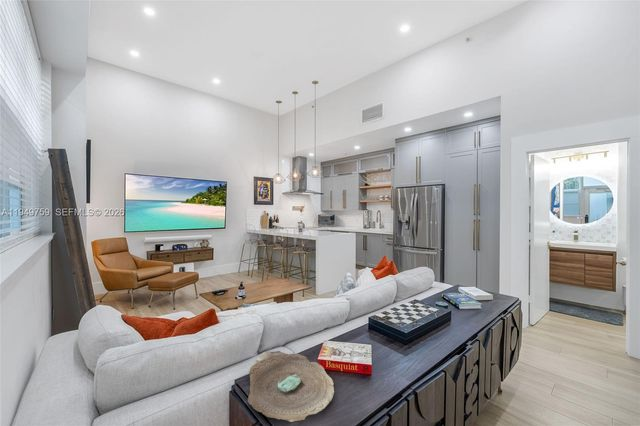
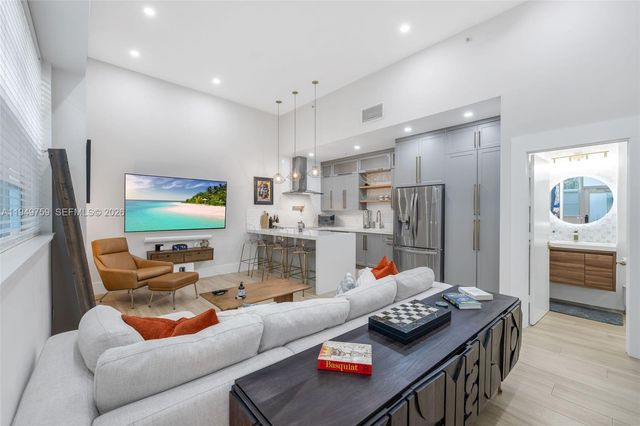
- decorative bowl (289, 379)
